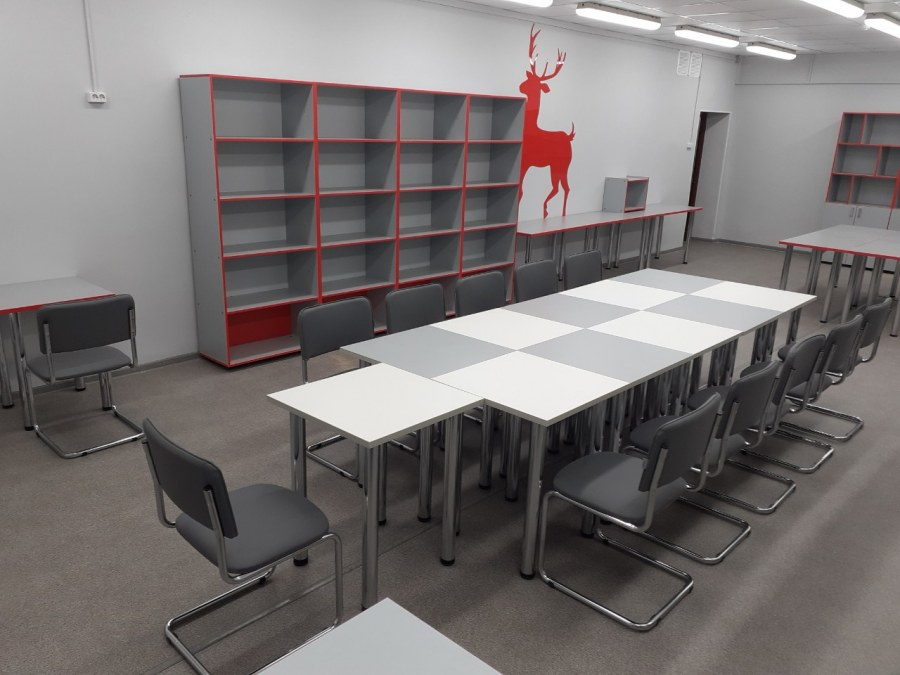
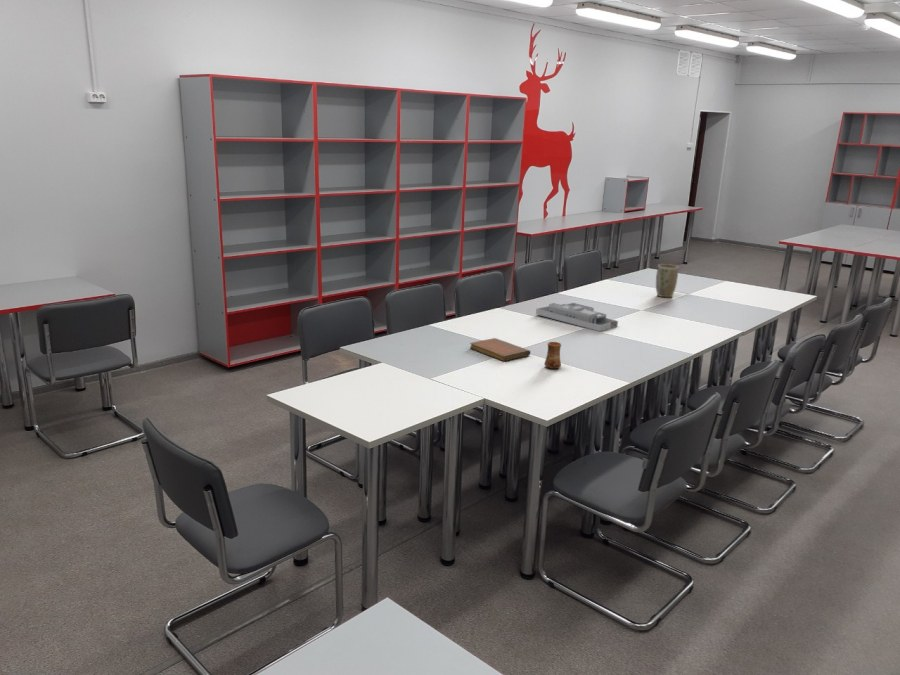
+ notebook (499, 349)
+ desk organizer (576, 313)
+ plant pot (666, 281)
+ cup (553, 355)
